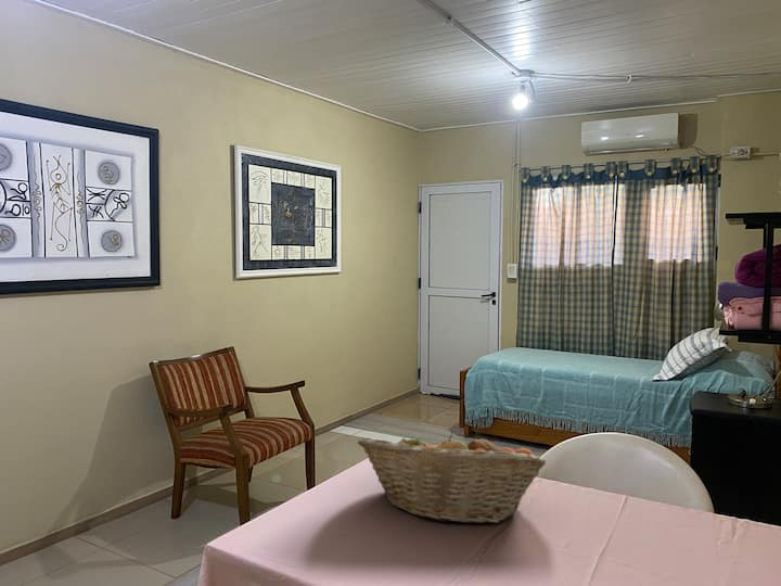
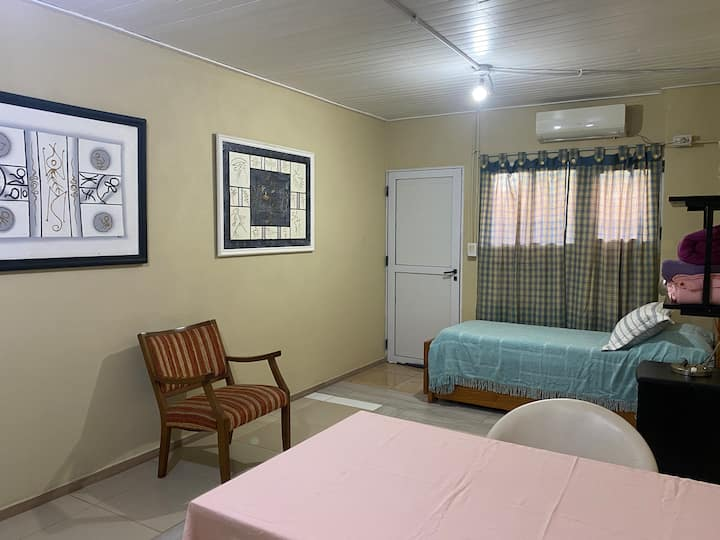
- fruit basket (448, 464)
